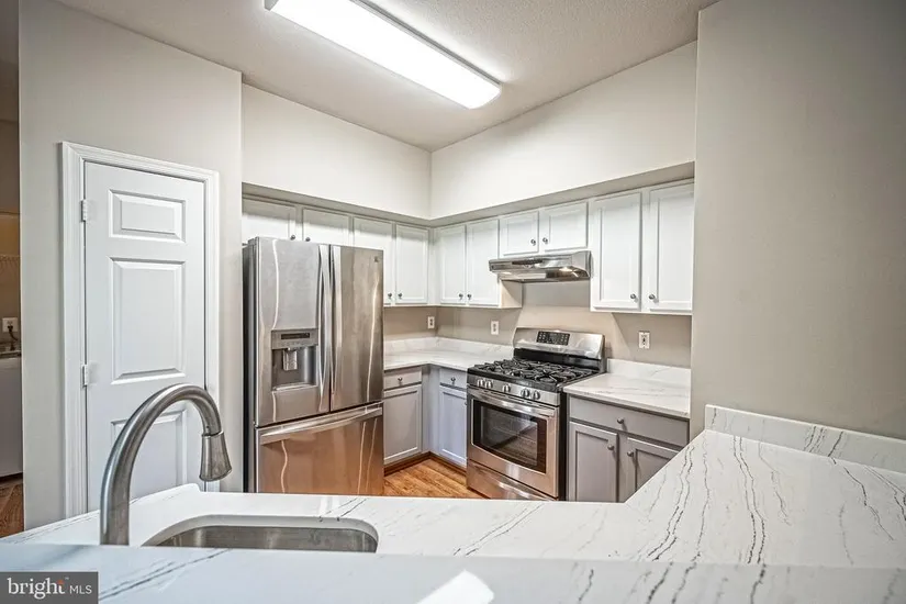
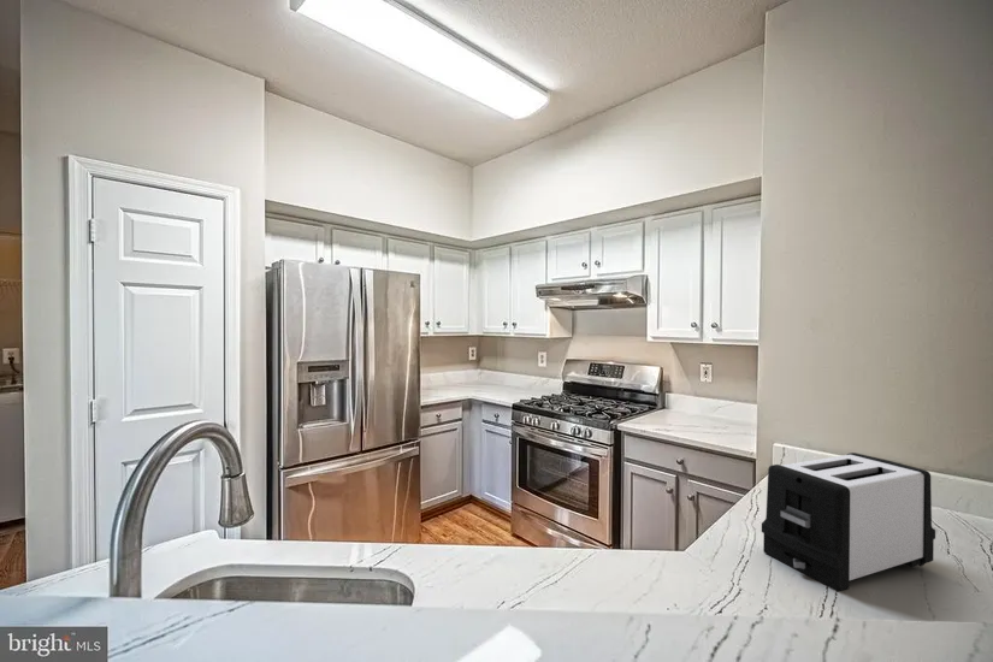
+ toaster (845, 514)
